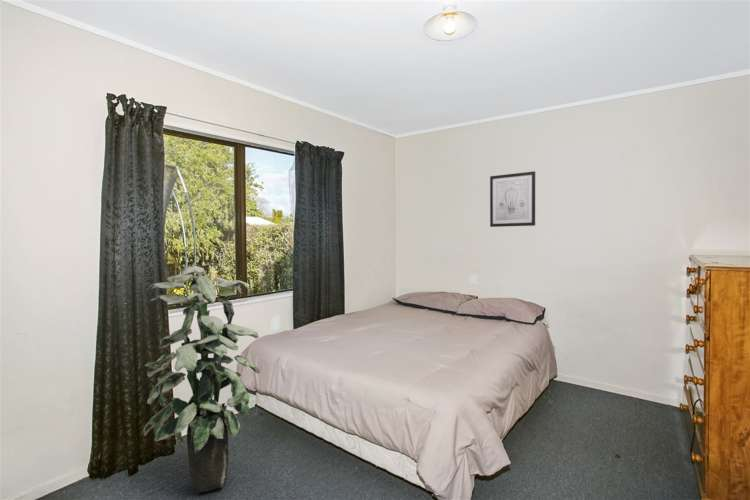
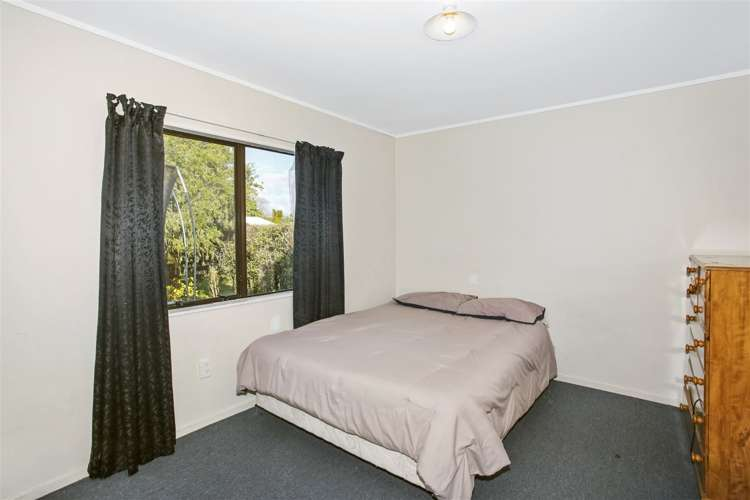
- wall art (511, 200)
- indoor plant (201, 375)
